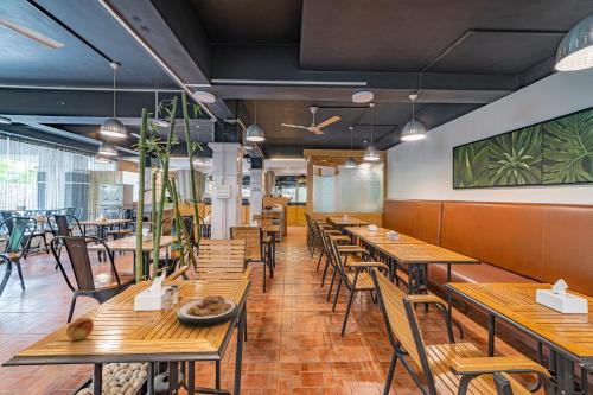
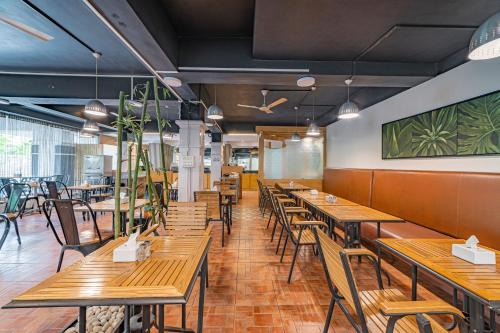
- fruit (79, 329)
- plate (208, 308)
